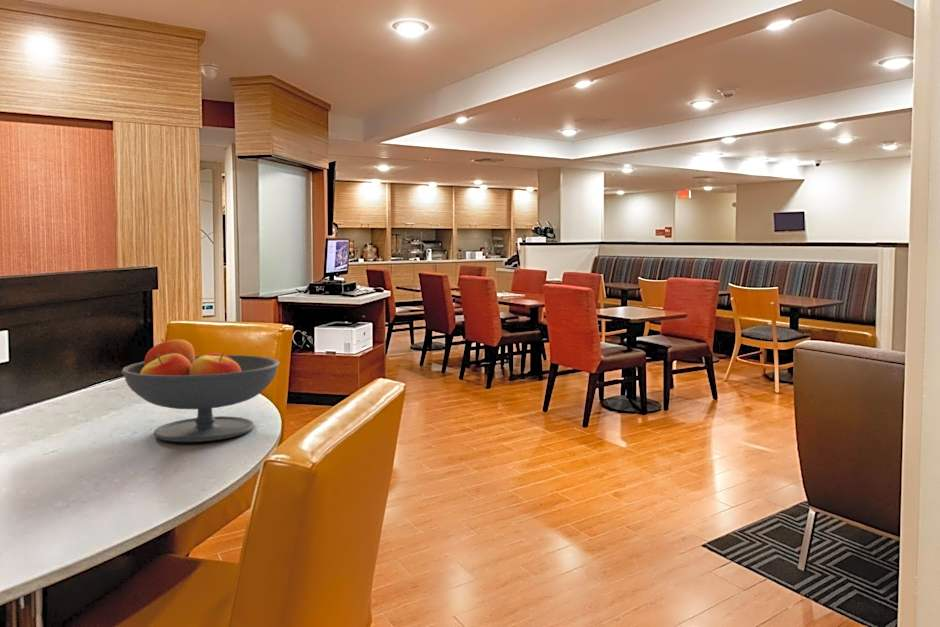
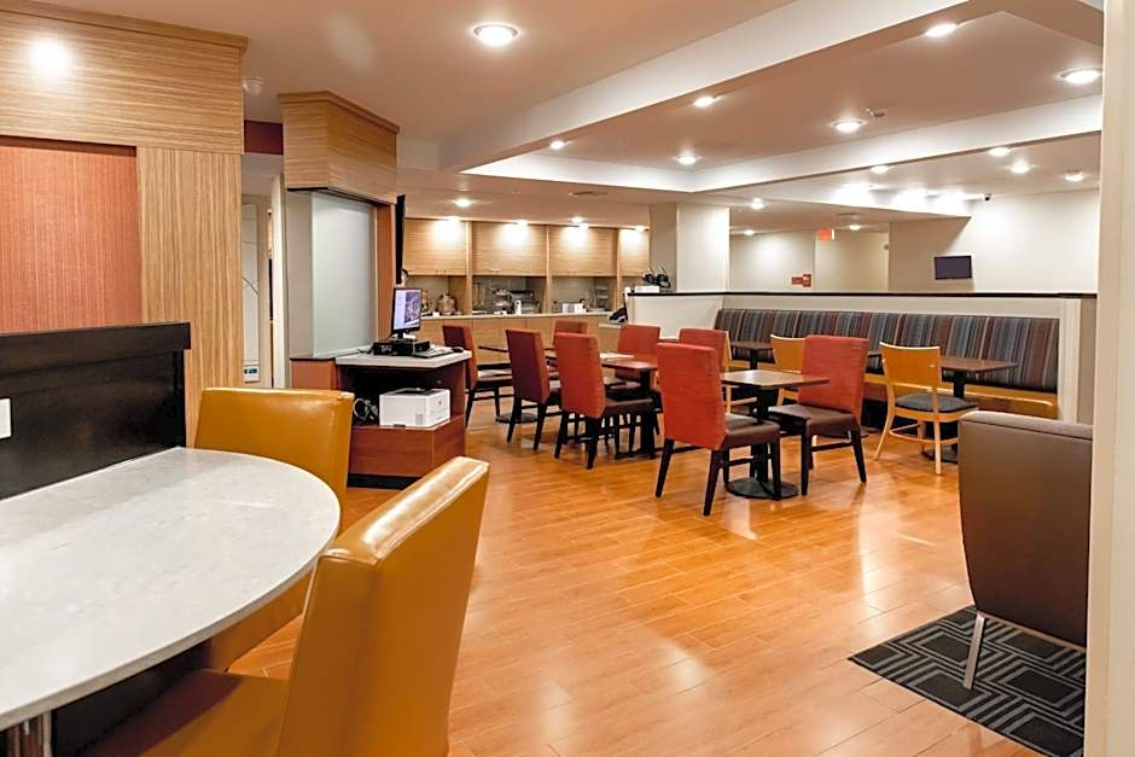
- fruit bowl (204, 385)
